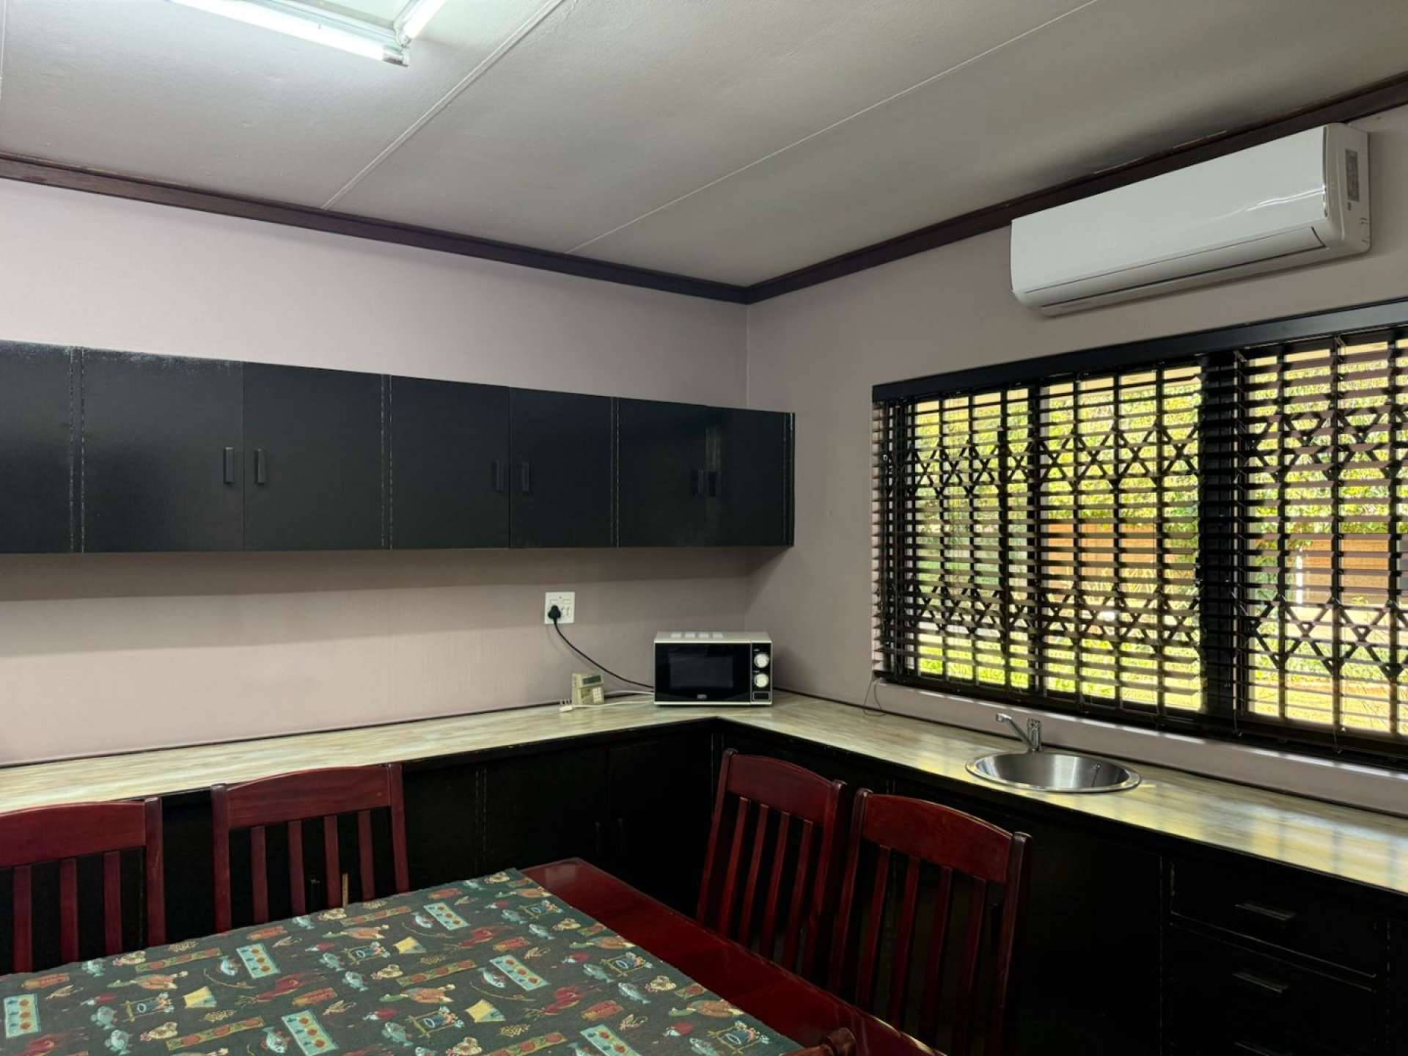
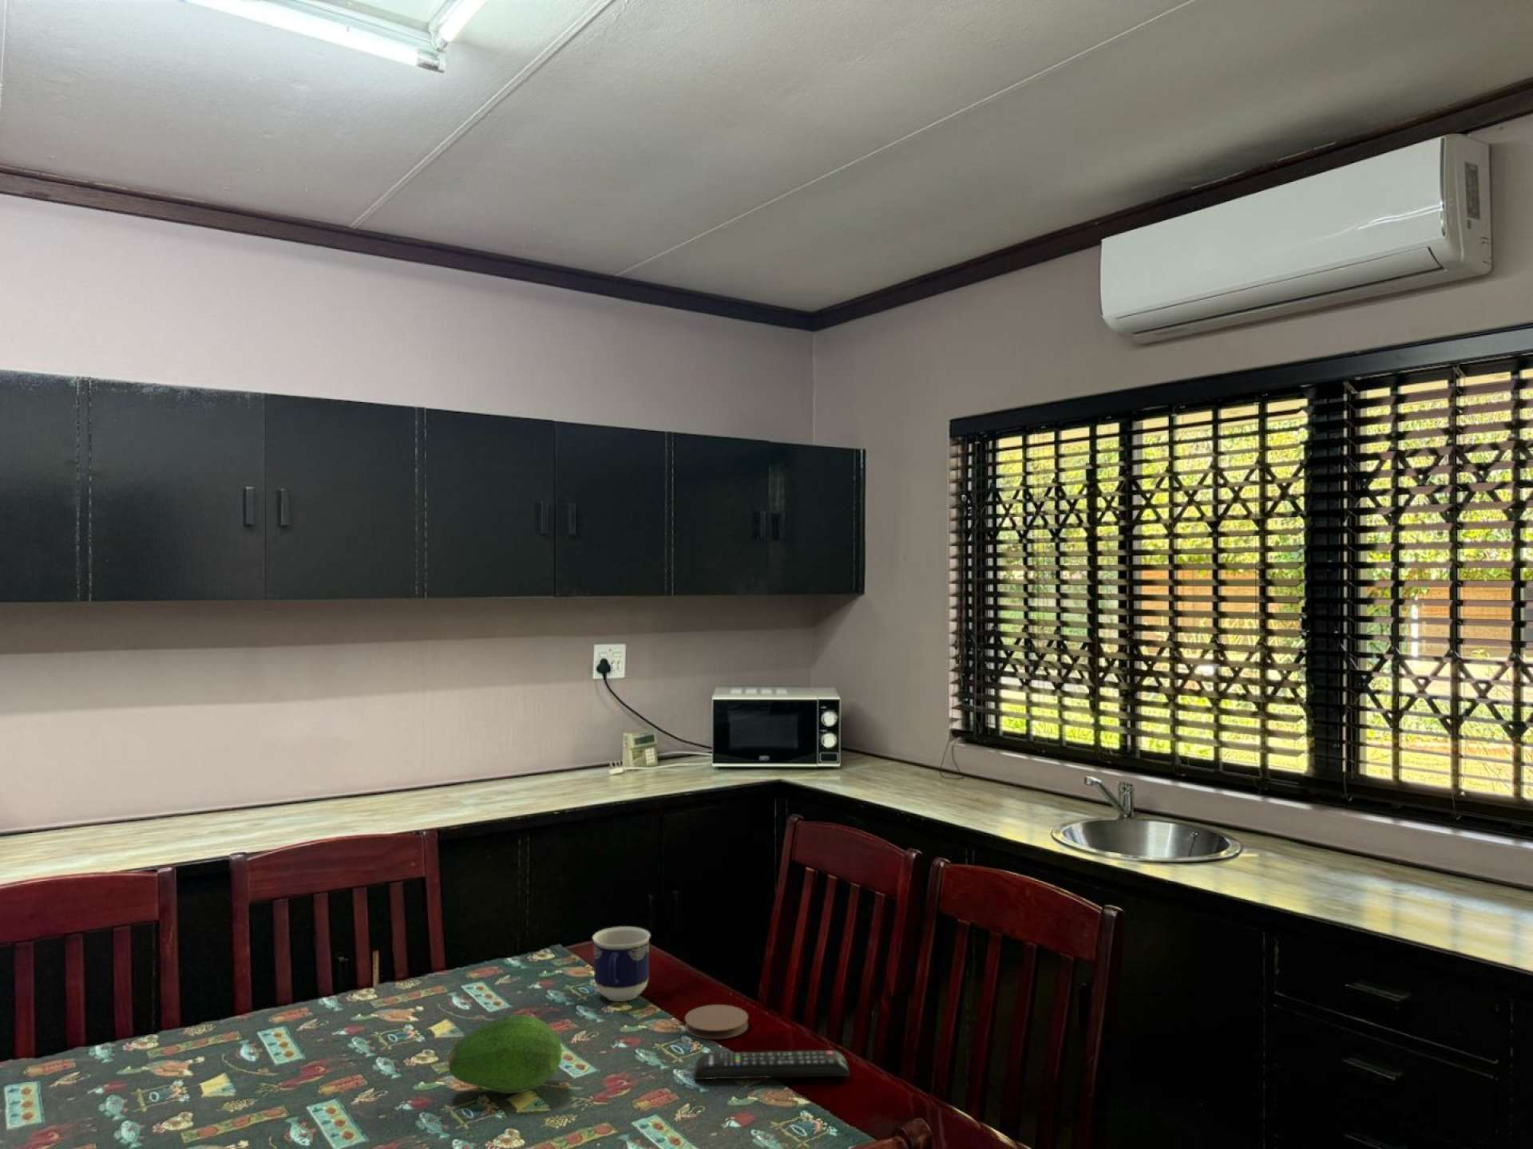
+ fruit (506, 1054)
+ remote control (771, 1066)
+ coaster (716, 1021)
+ cup (619, 968)
